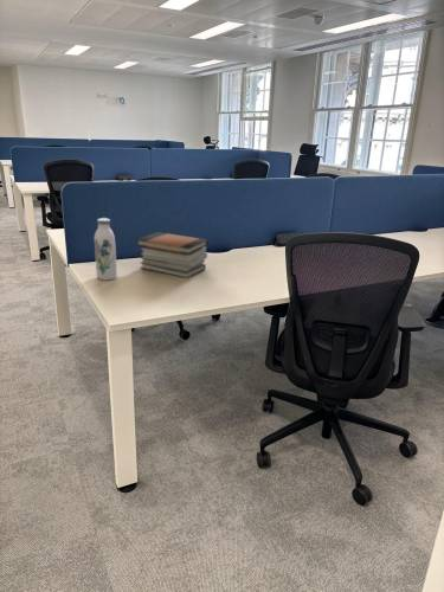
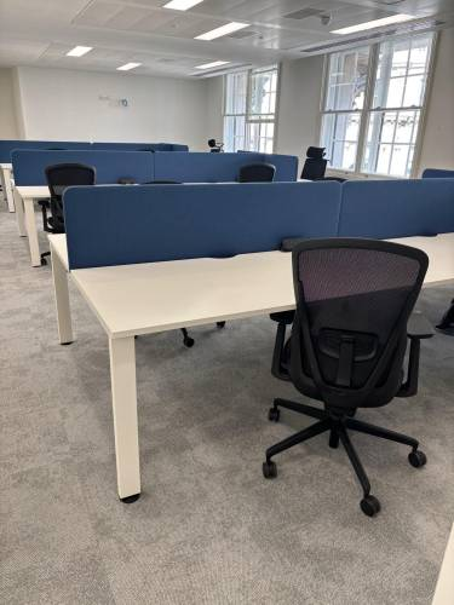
- water bottle (104, 249)
- book stack (173, 253)
